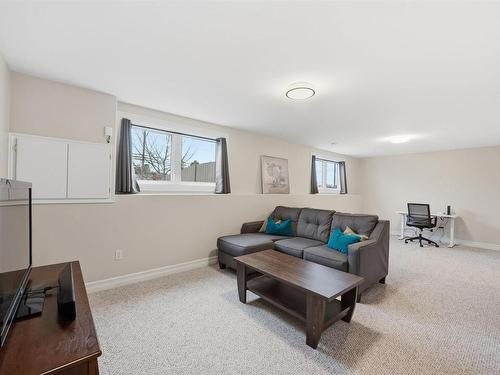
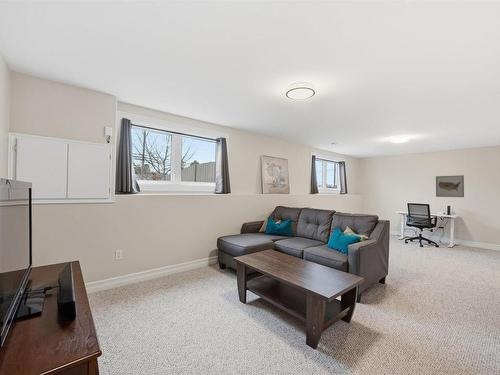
+ wall art (449, 186)
